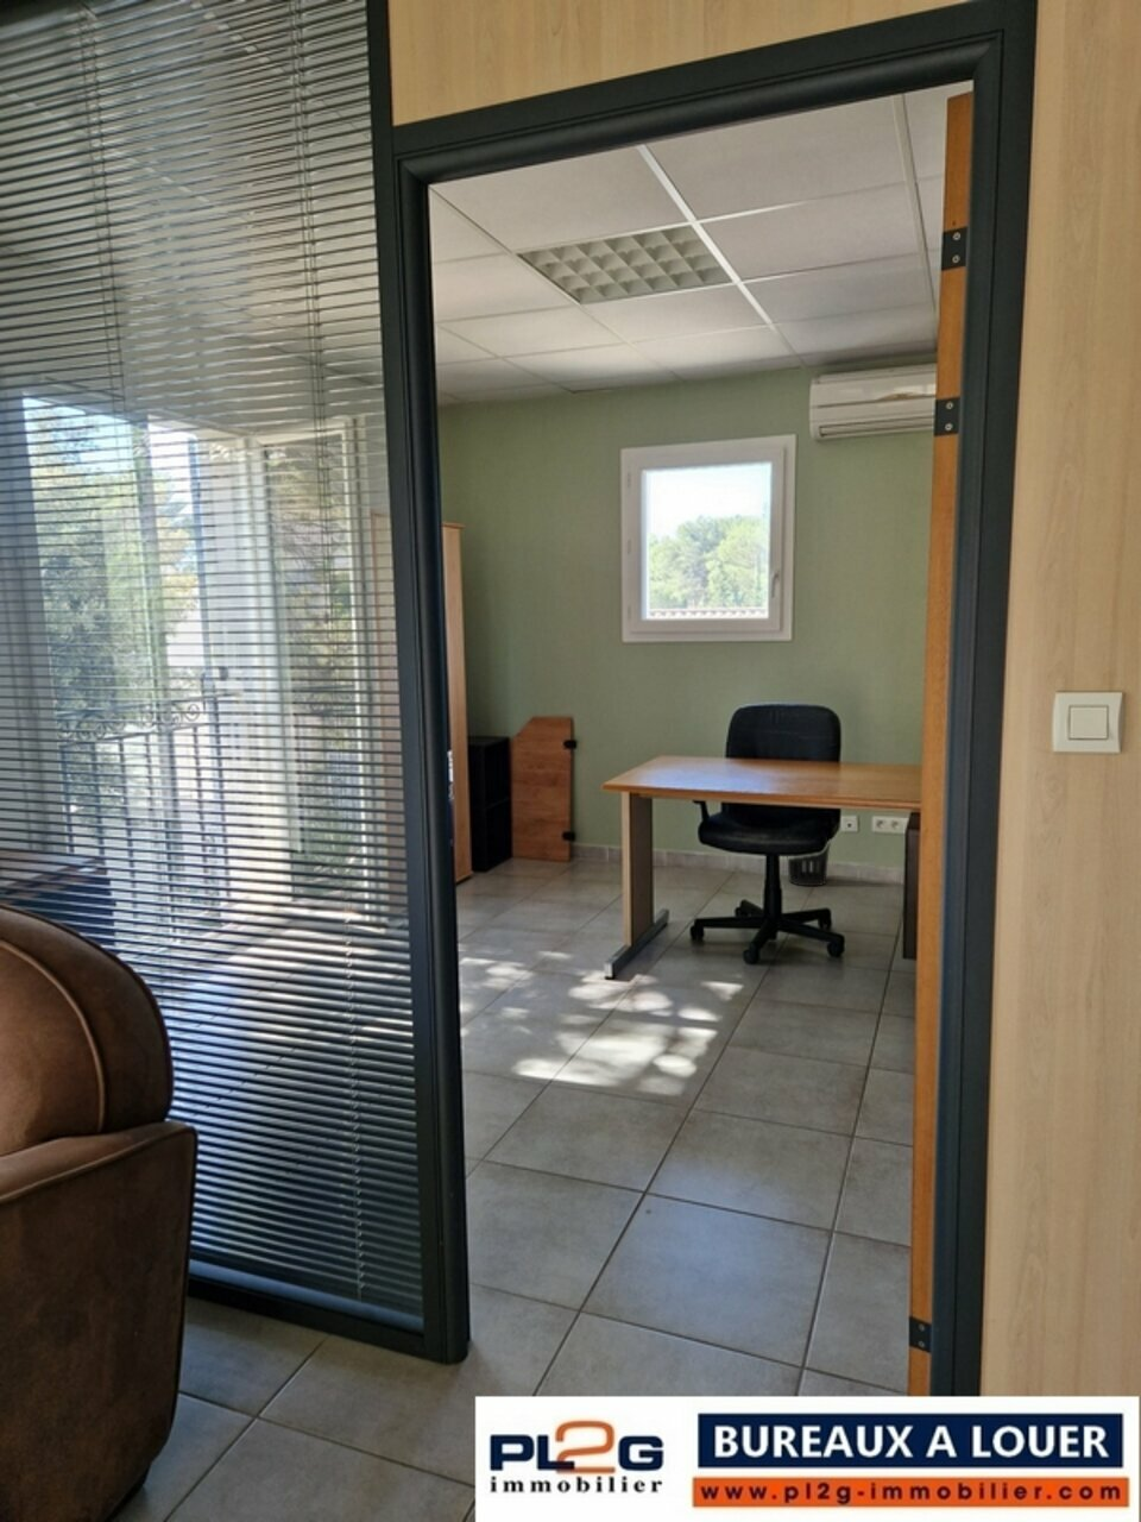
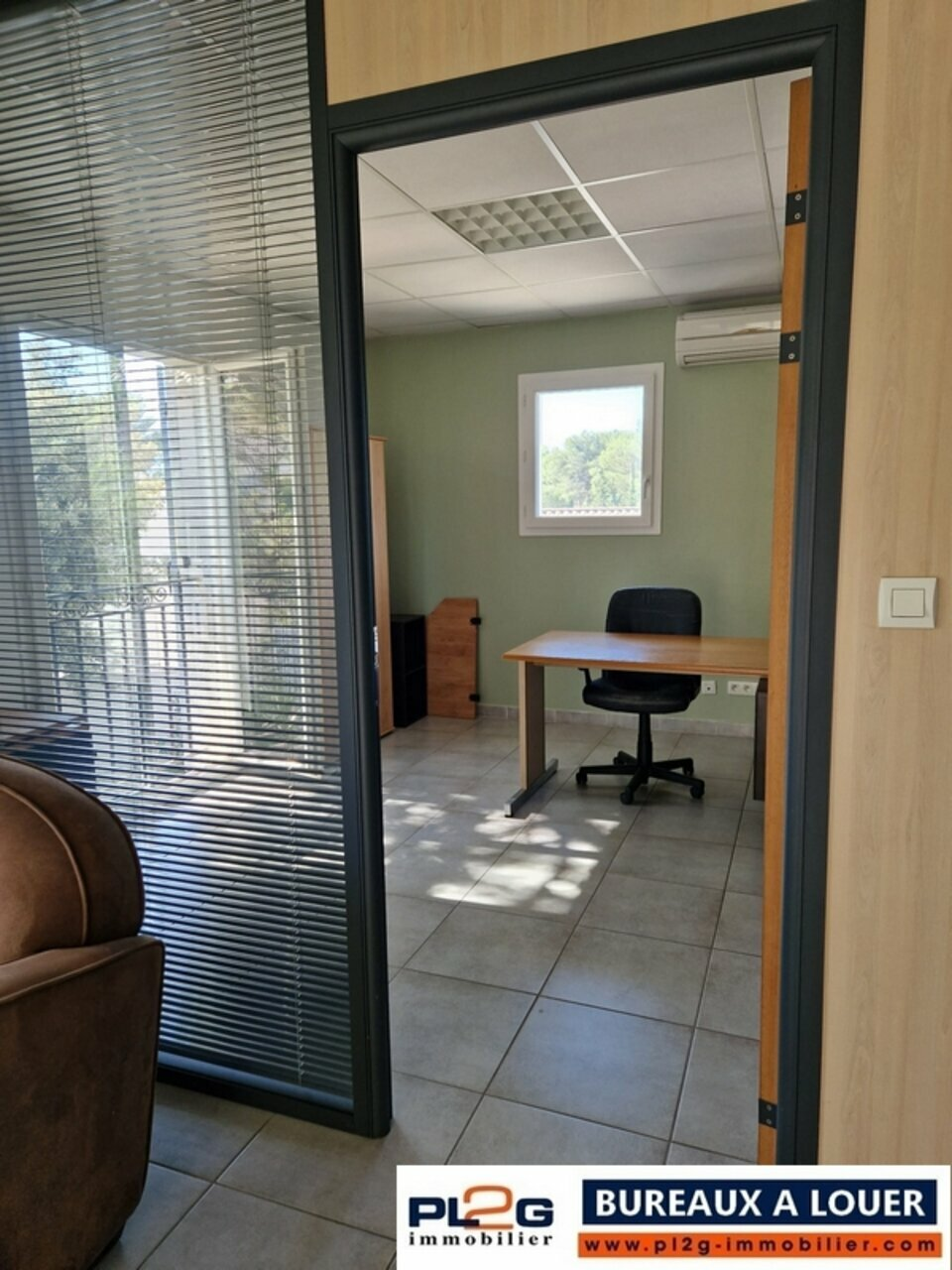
- wastebasket (807, 856)
